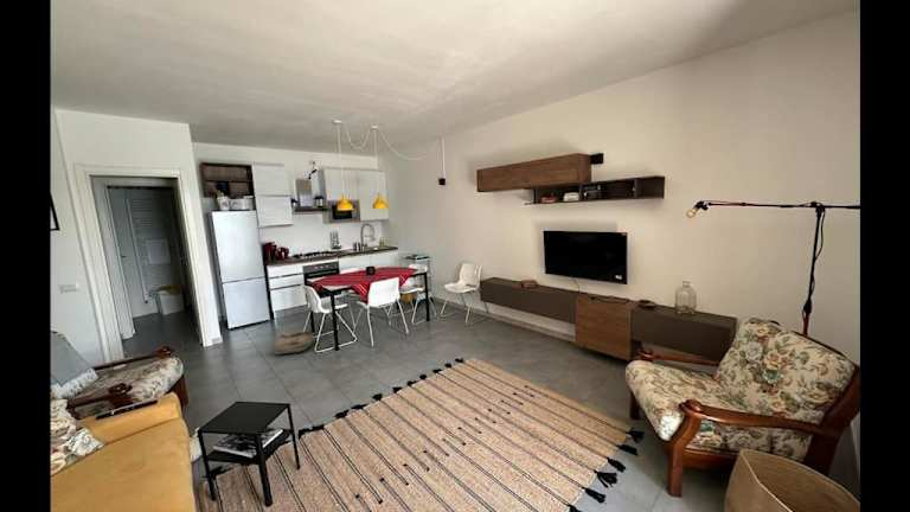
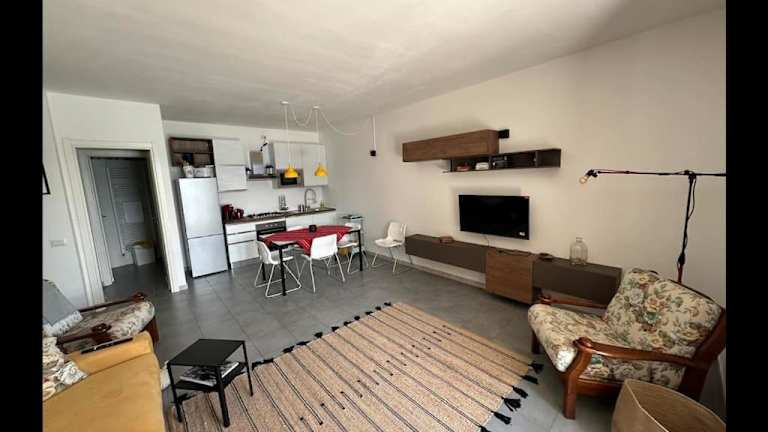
- bag (291, 340)
